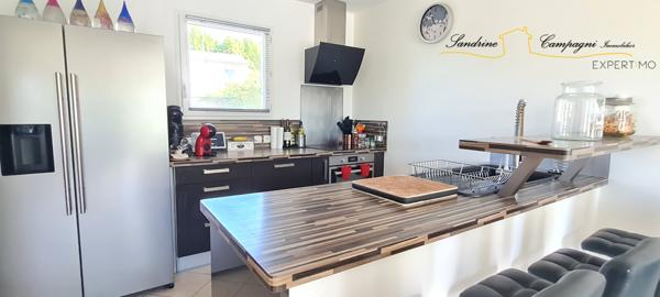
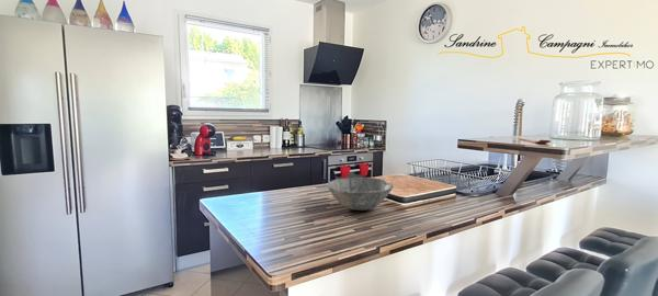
+ bowl (359, 195)
